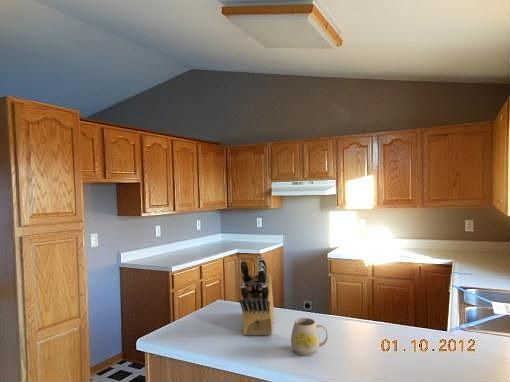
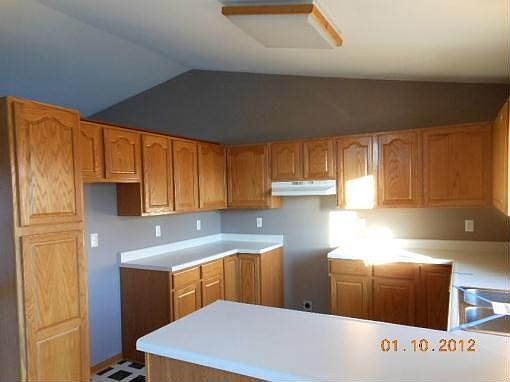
- mug (309, 336)
- knife block (257, 289)
